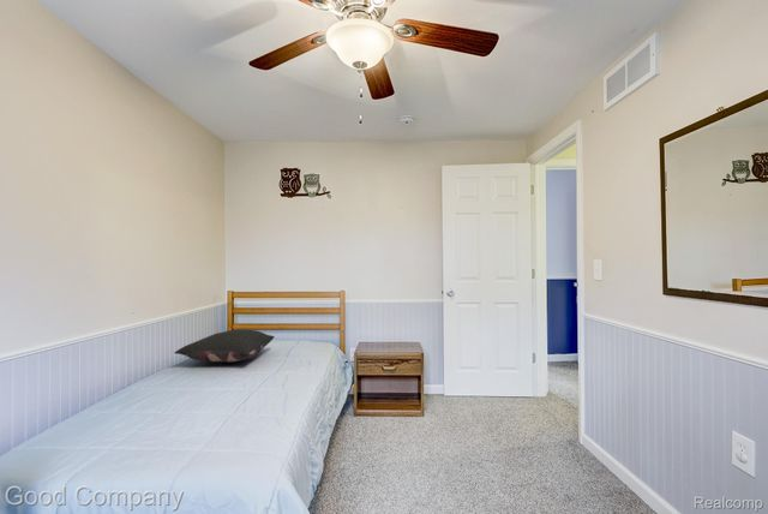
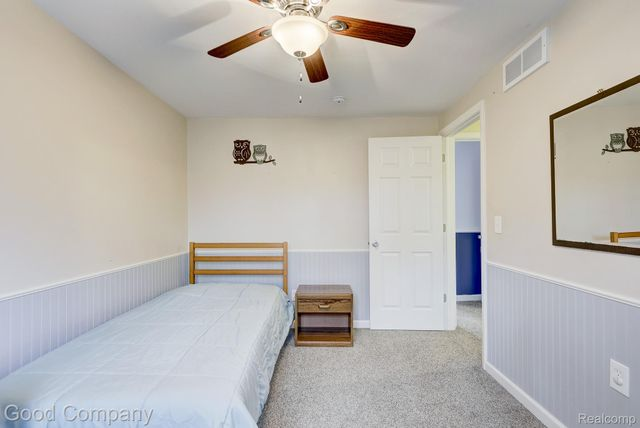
- pillow (228, 345)
